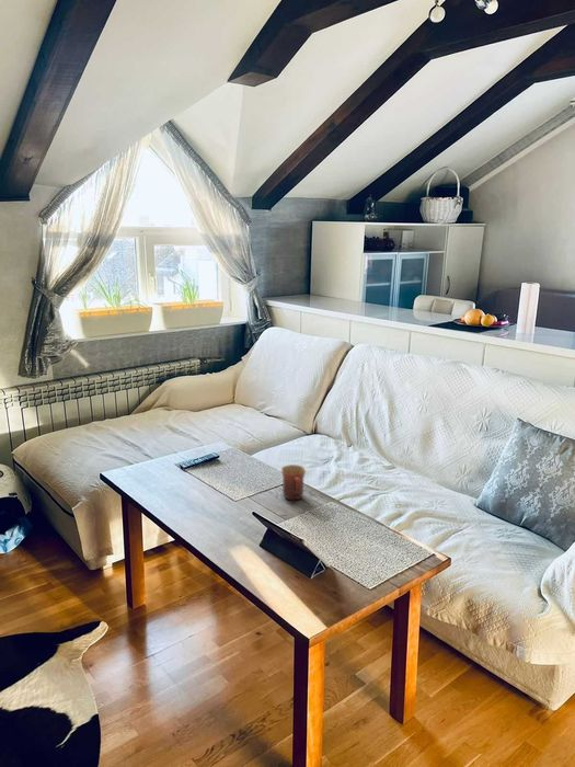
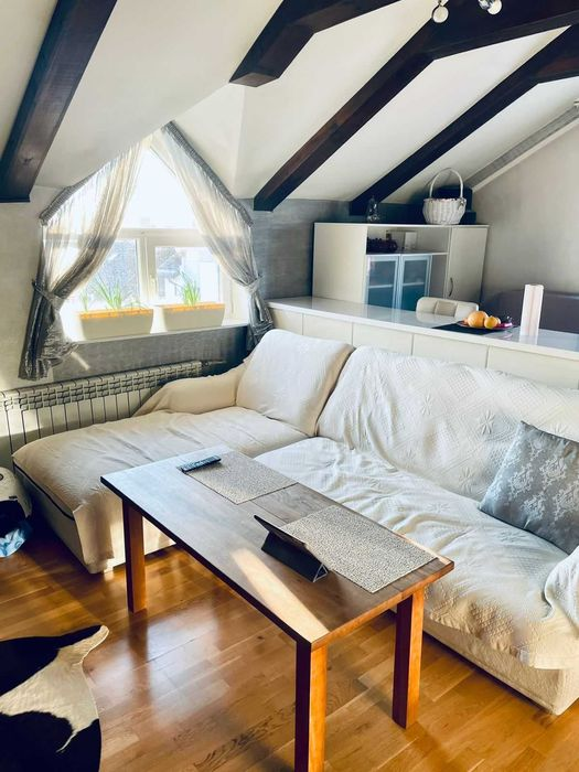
- mug (294, 484)
